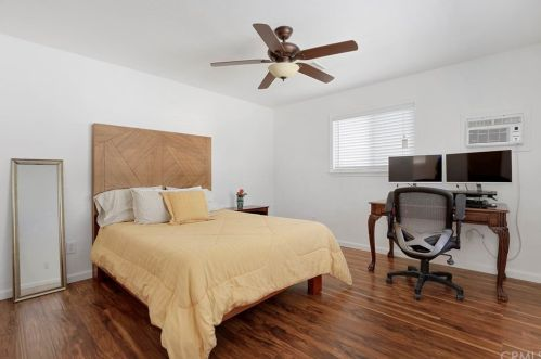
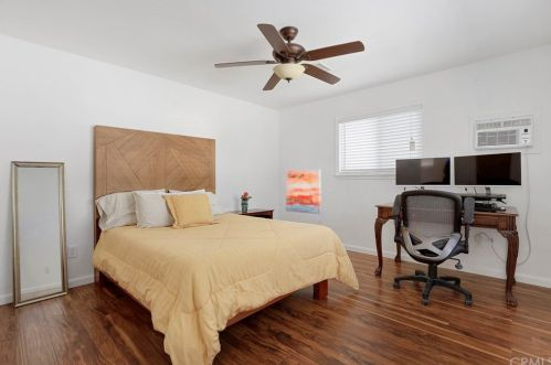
+ wall art (303, 191)
